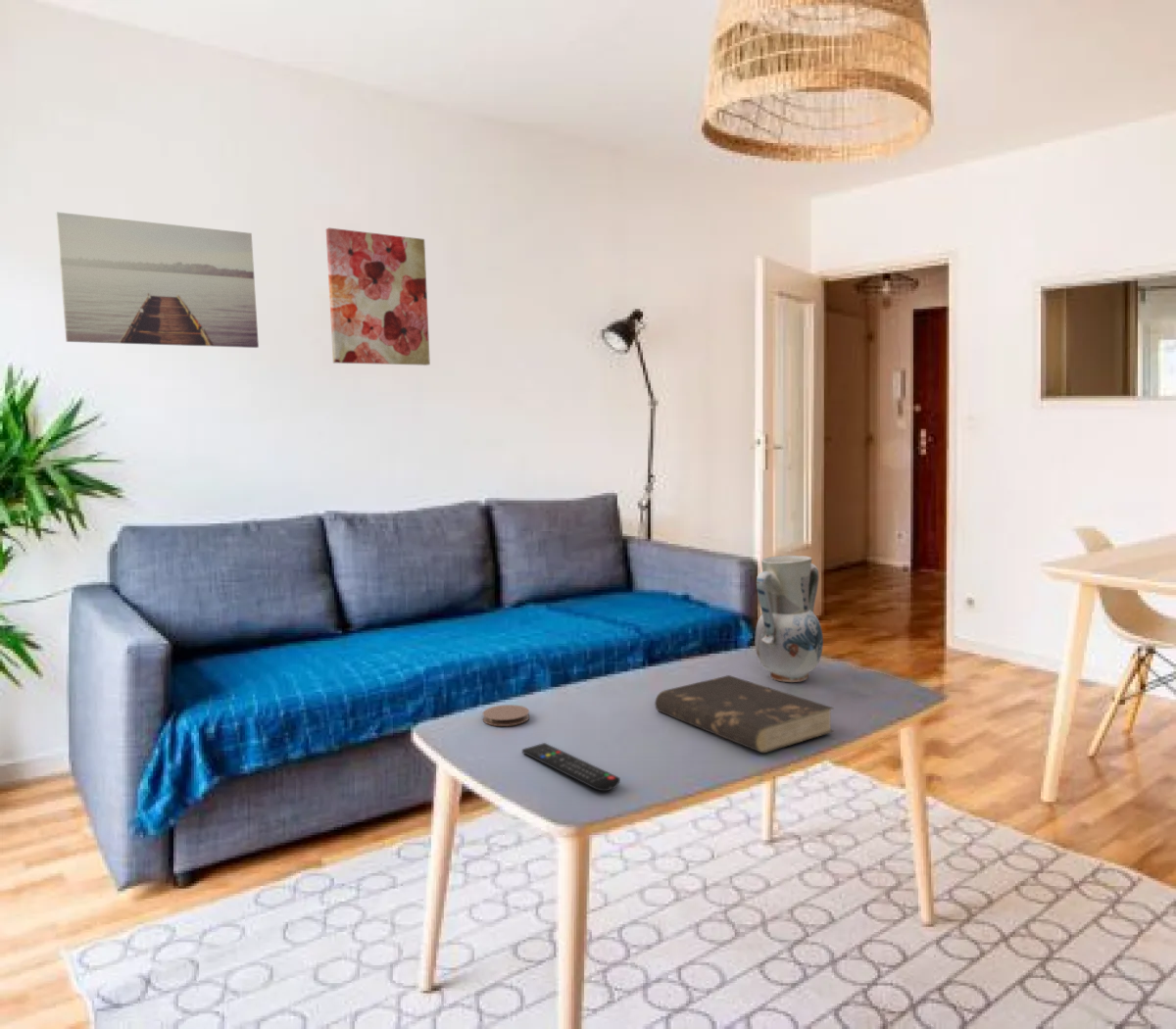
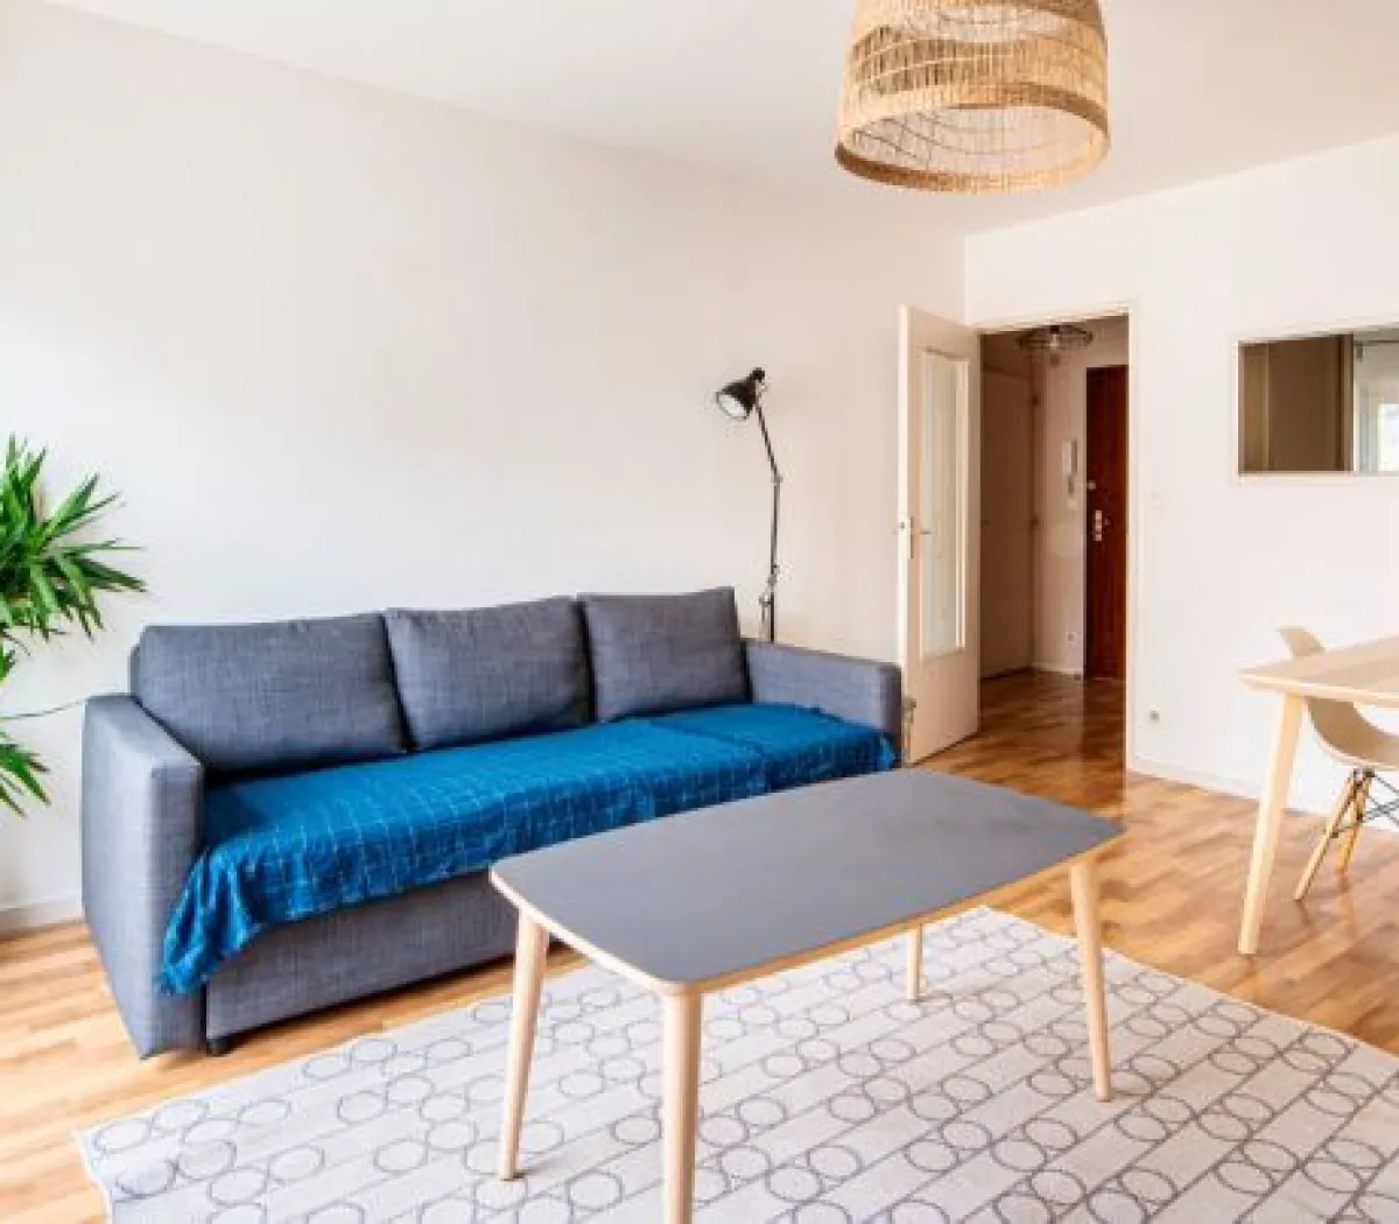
- book (741, 710)
- vase (788, 617)
- remote control (569, 766)
- wall art (164, 284)
- coaster (506, 714)
- wall art (379, 299)
